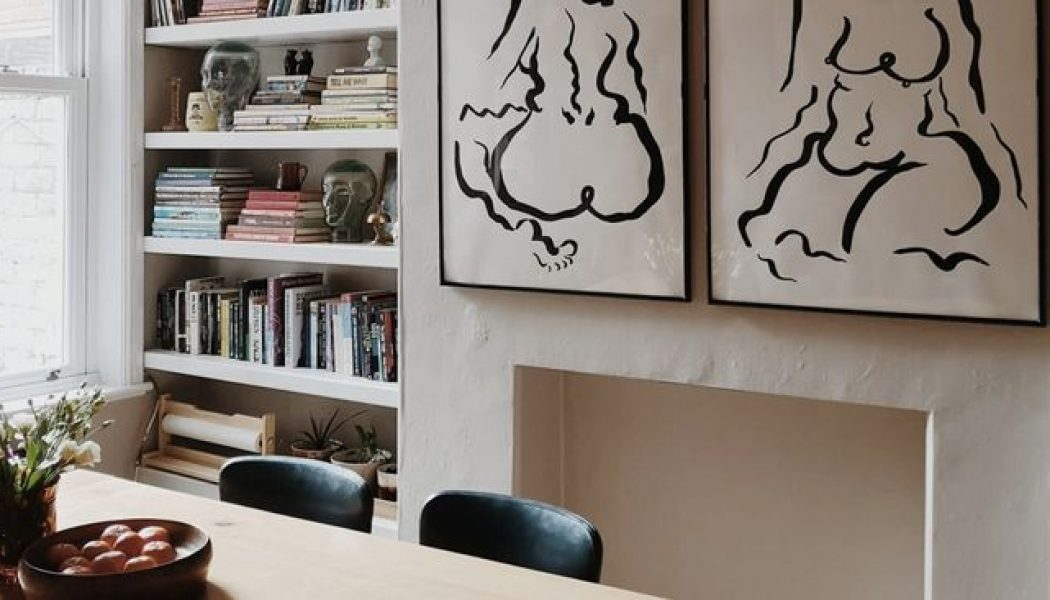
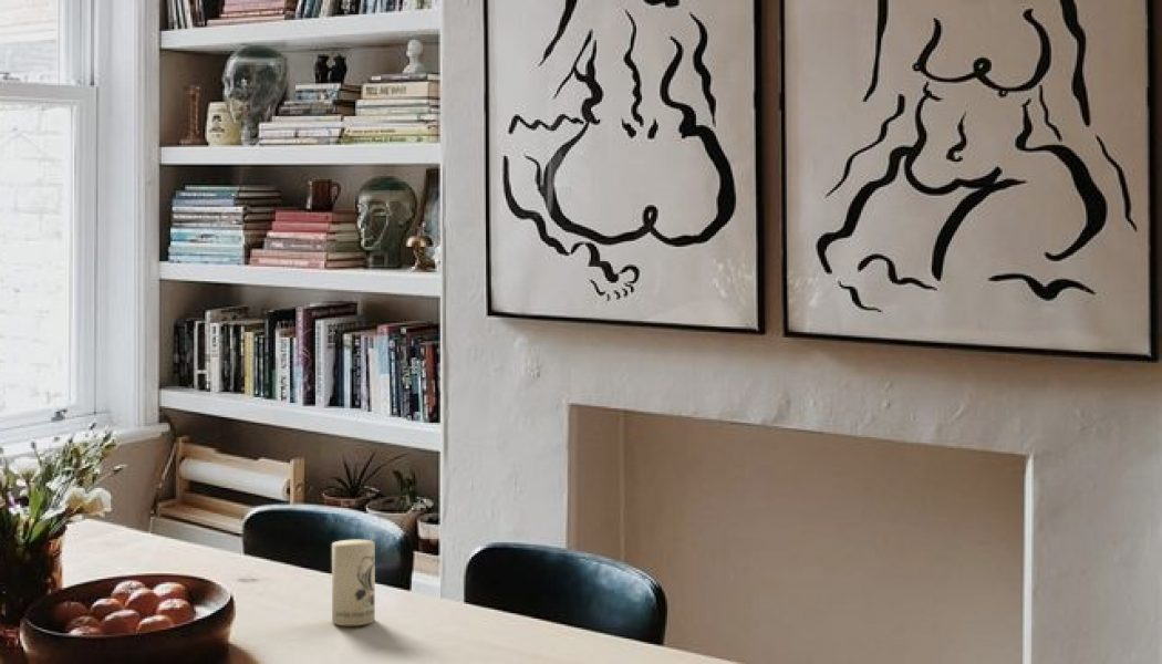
+ candle (353, 581)
